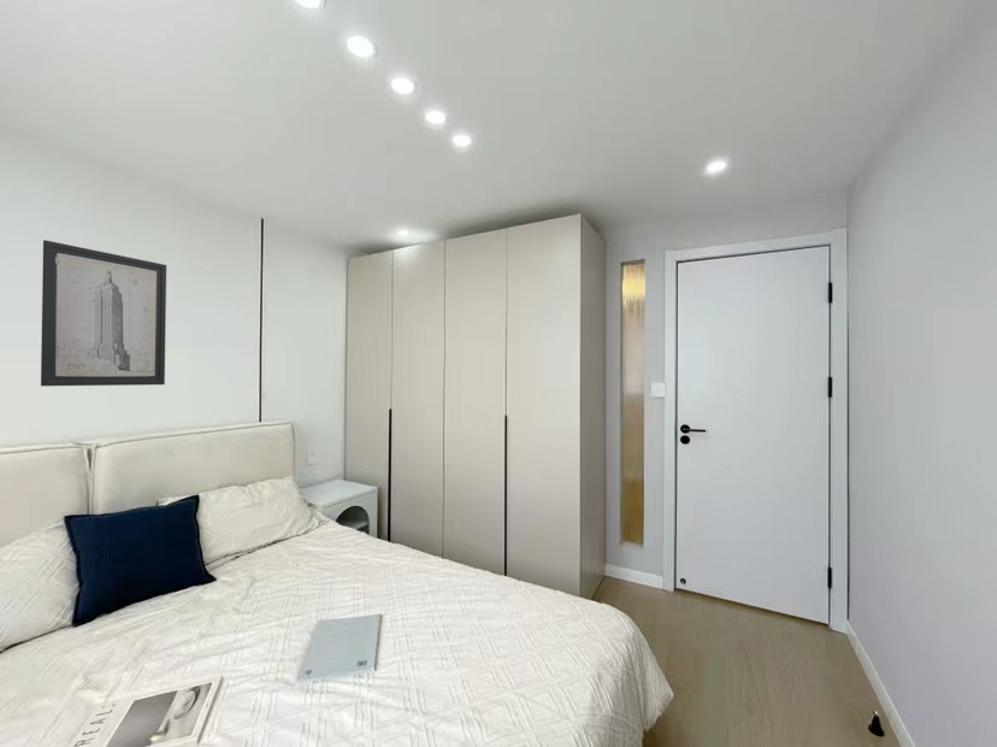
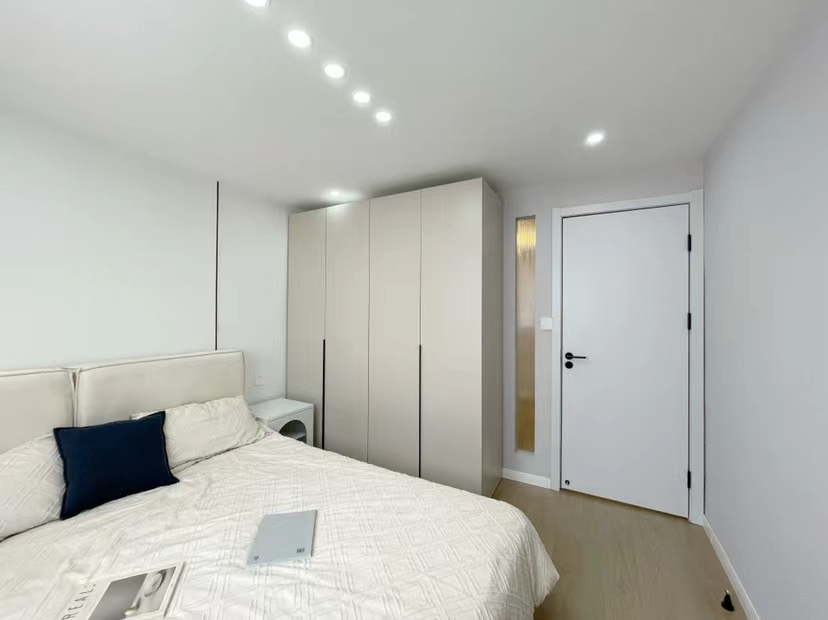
- wall art (110, 319)
